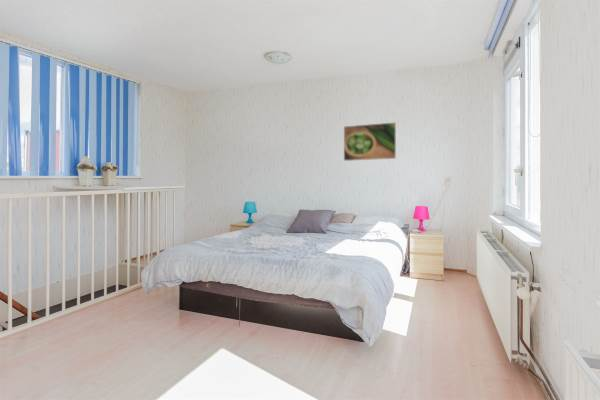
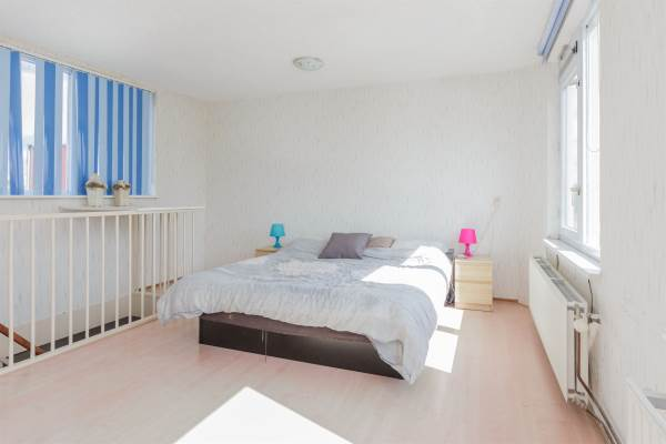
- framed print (369, 142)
